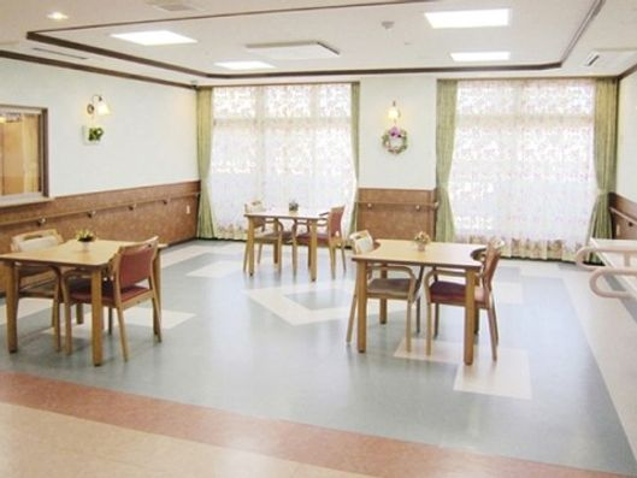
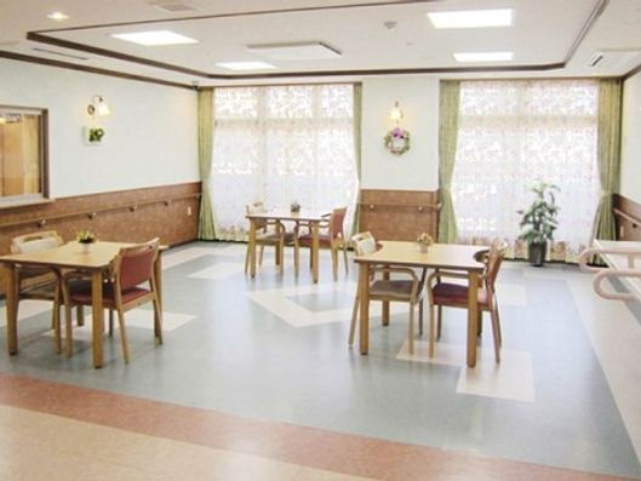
+ indoor plant (537, 221)
